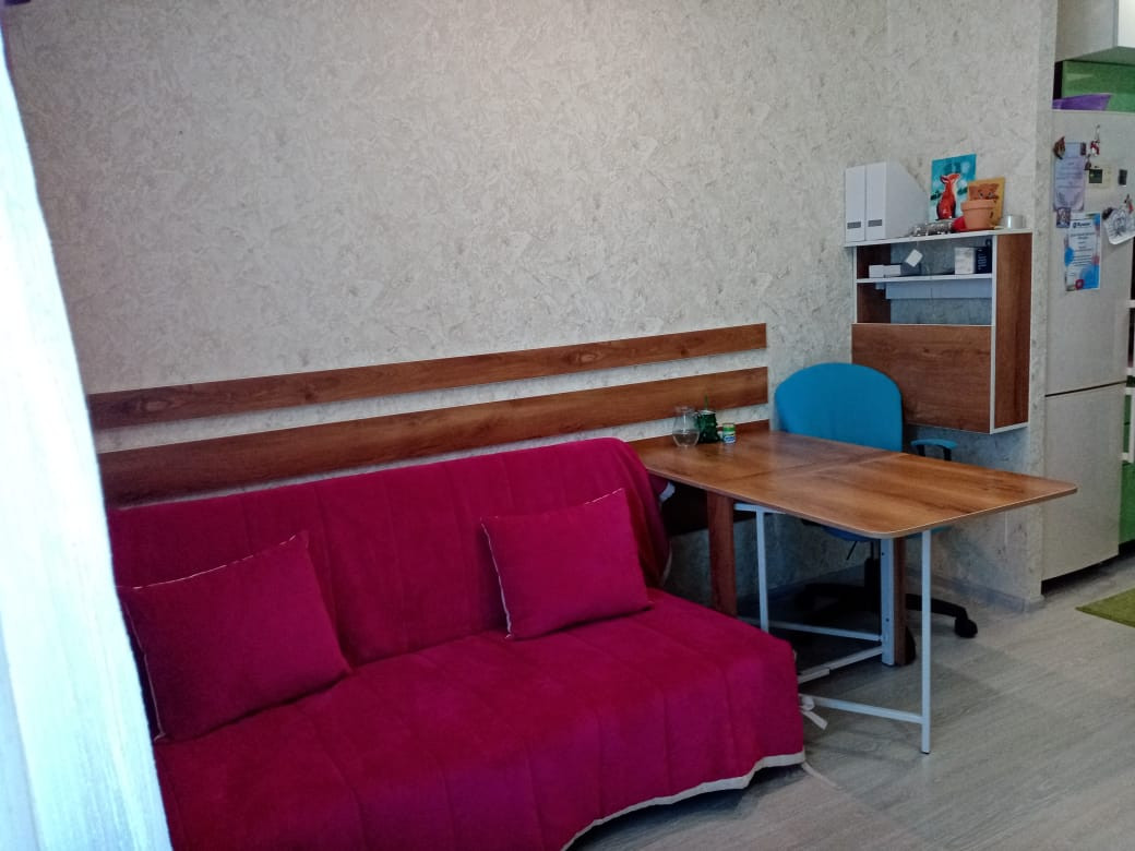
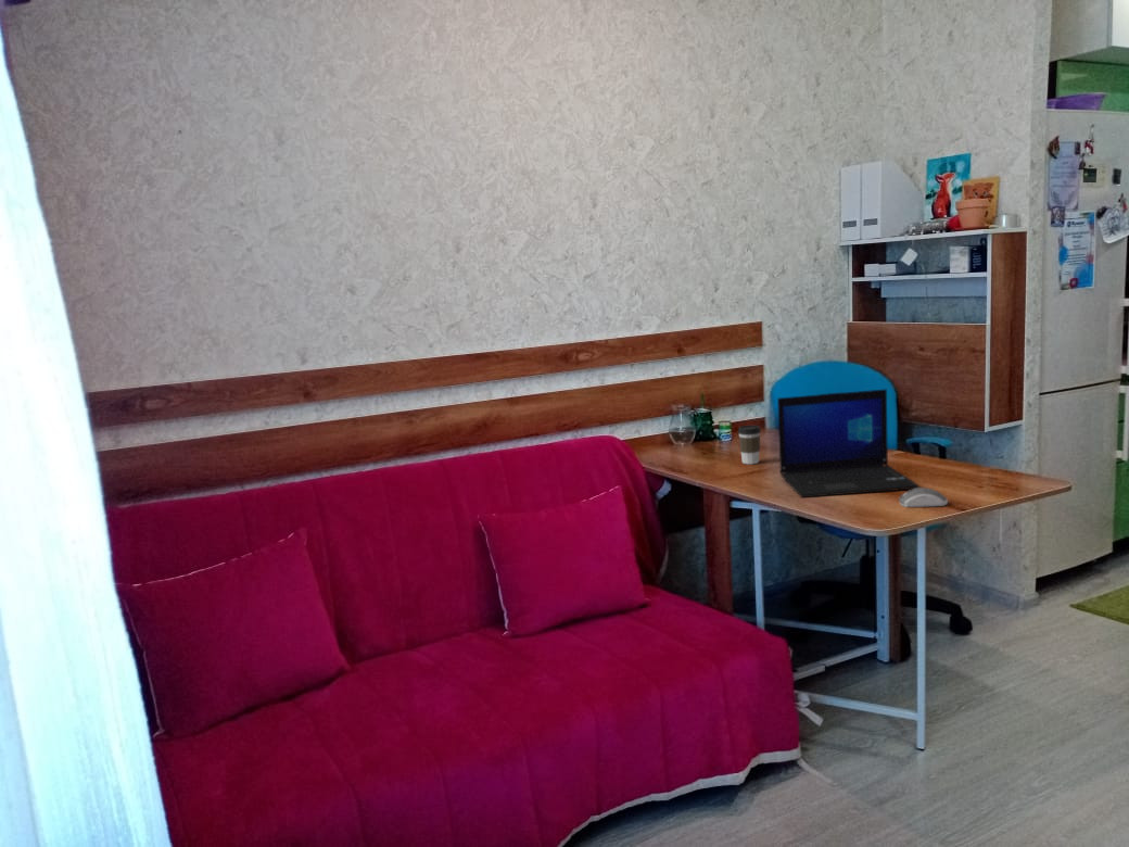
+ laptop (845, 441)
+ coffee cup (749, 444)
+ computer mouse (923, 495)
